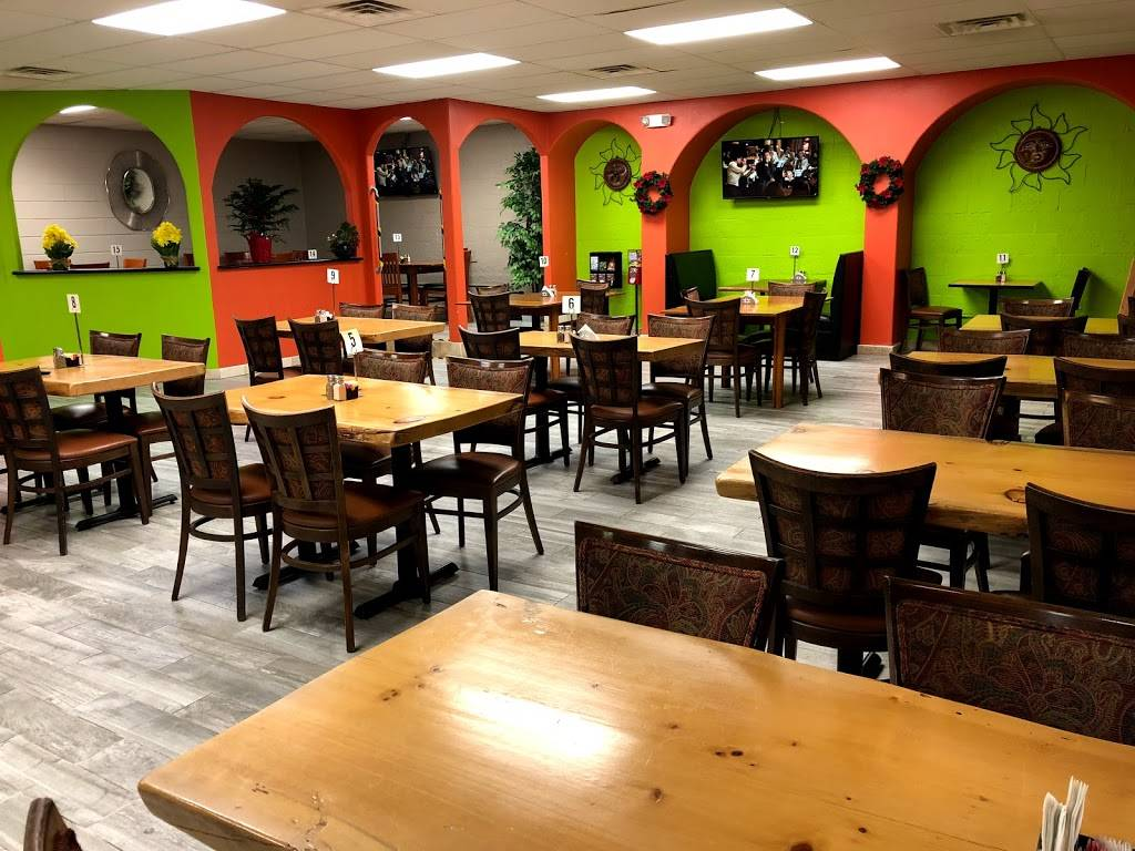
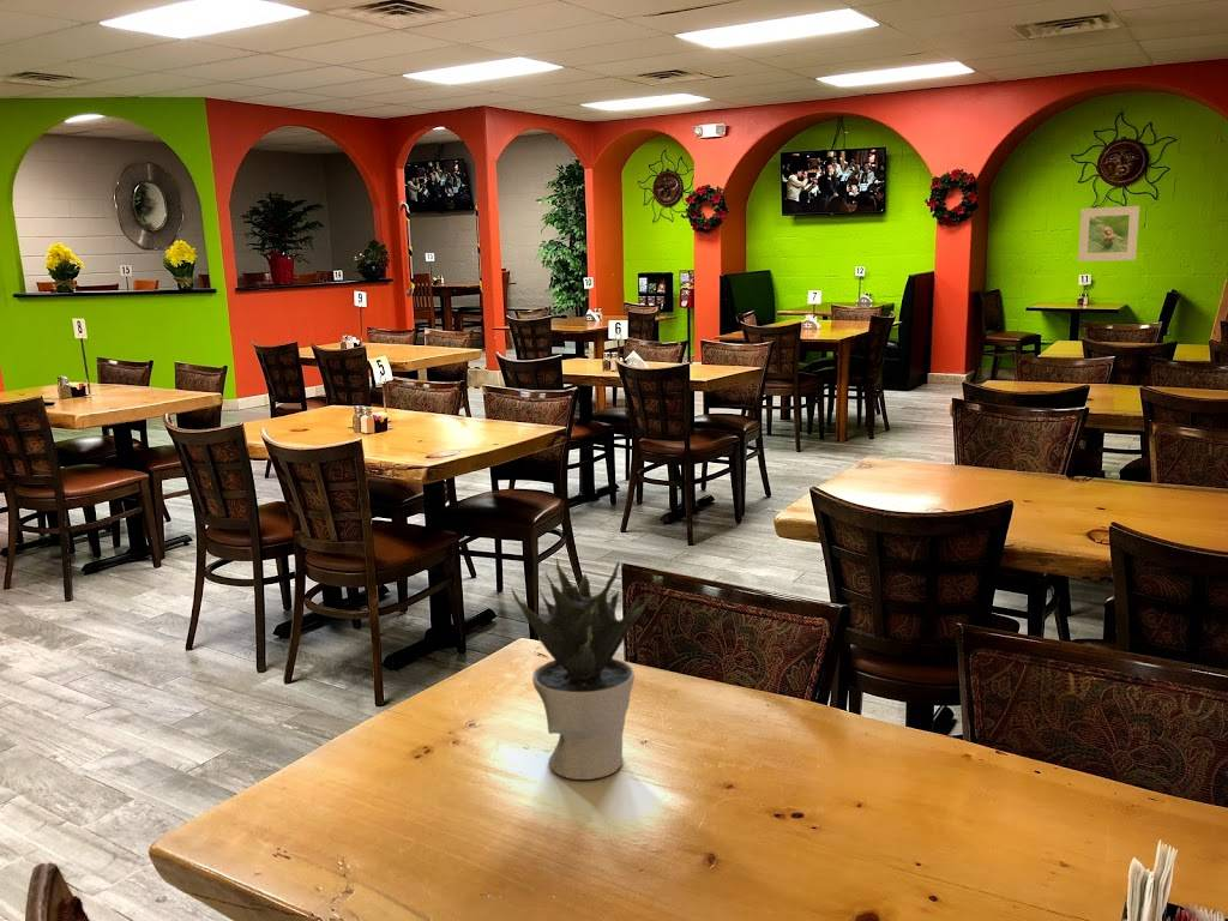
+ potted plant (576, 664)
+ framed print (1108, 234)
